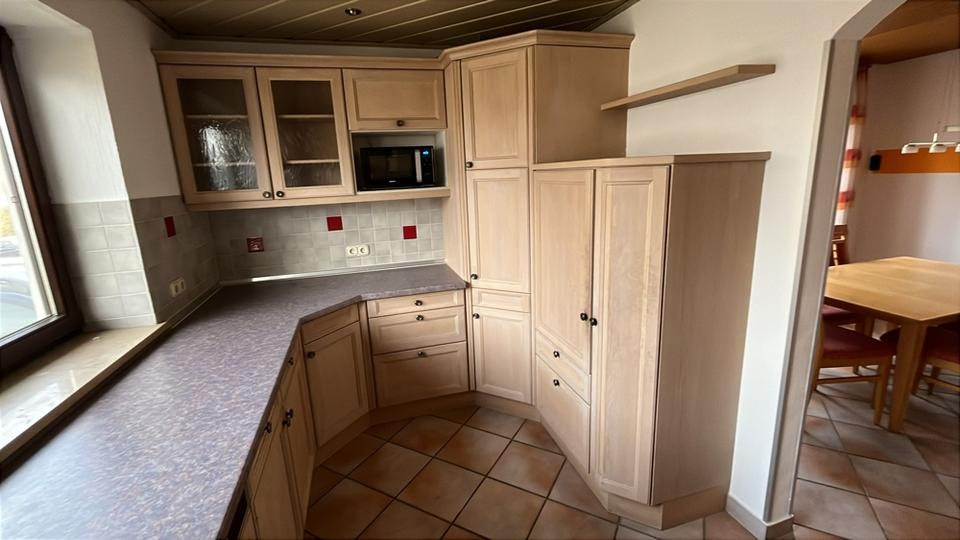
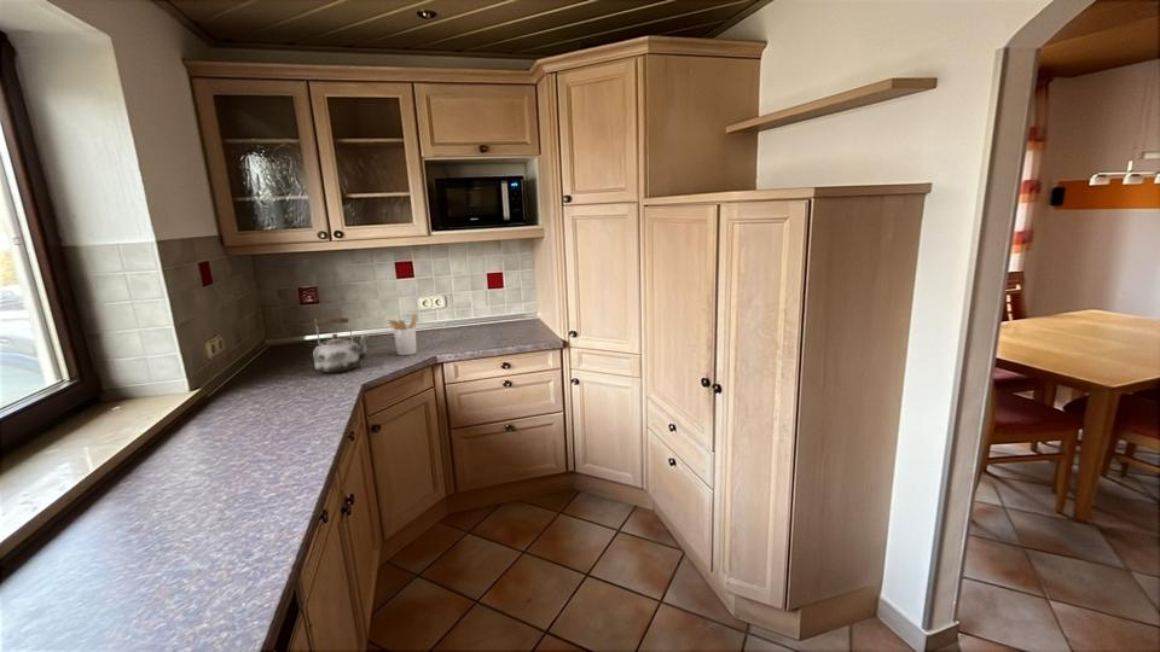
+ kettle (341, 343)
+ utensil holder (402, 334)
